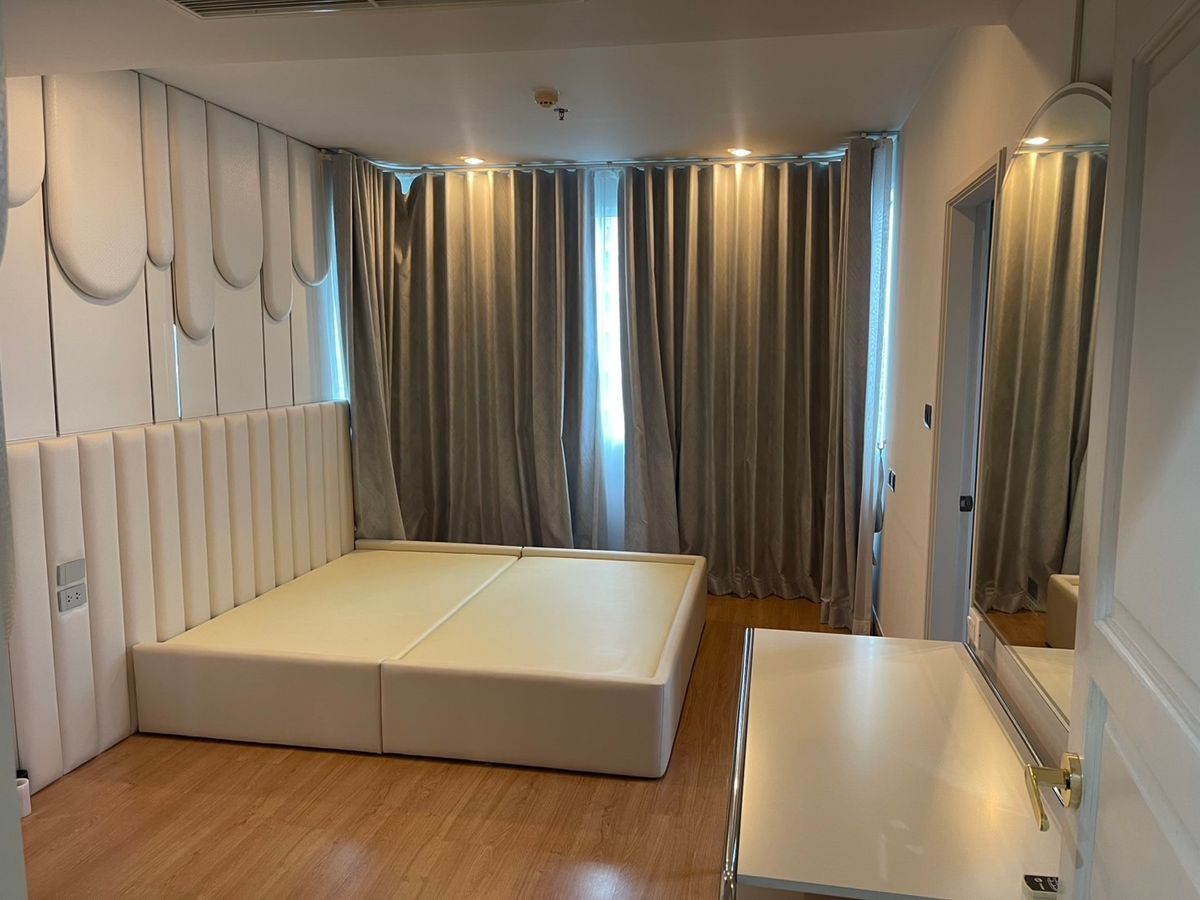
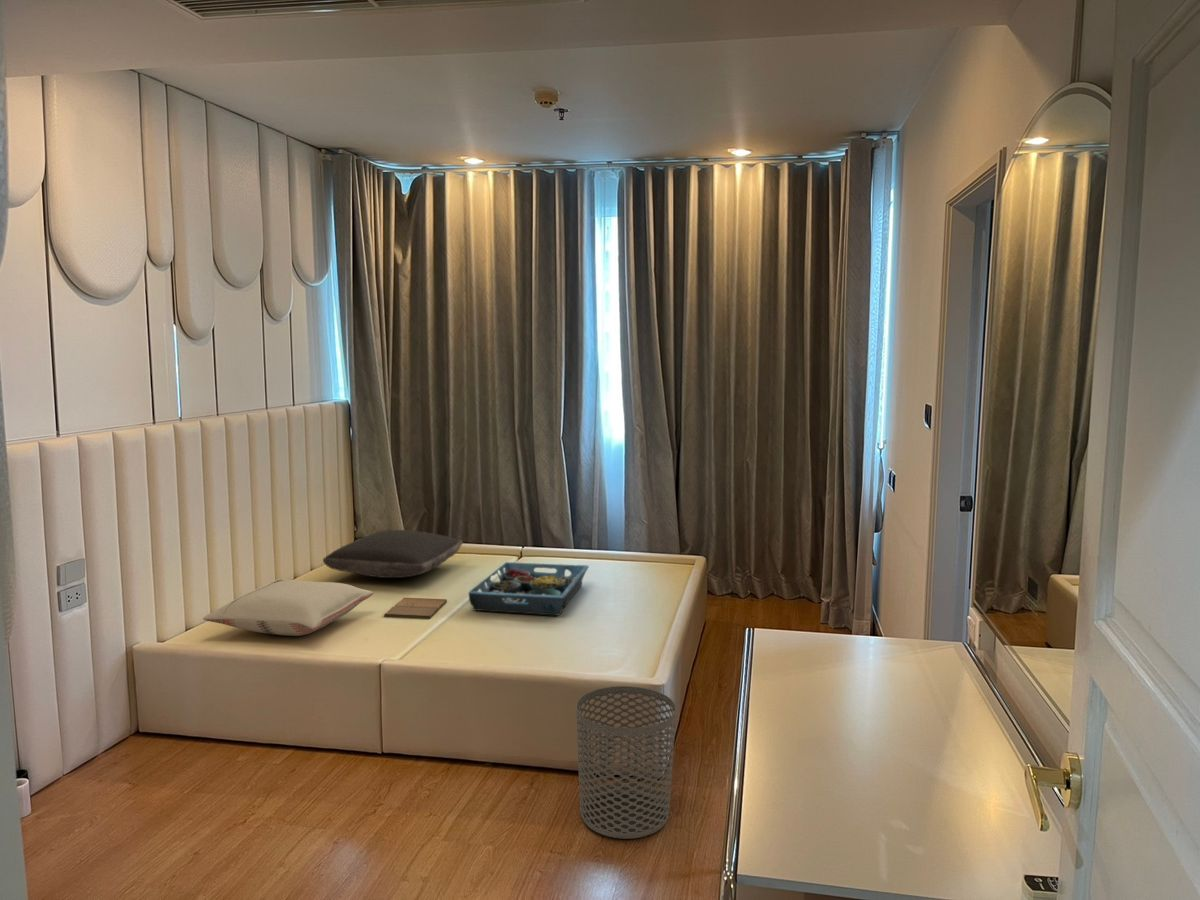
+ waste bin (625, 761)
+ book (416, 608)
+ serving tray (532, 585)
+ pillow (395, 553)
+ pillow (292, 606)
